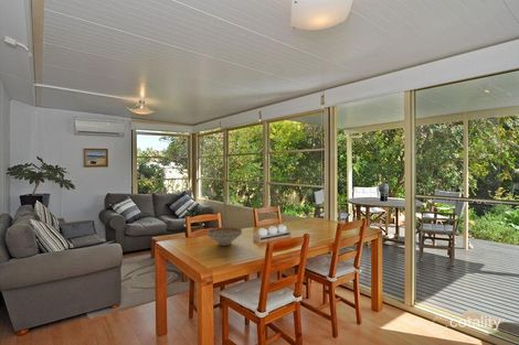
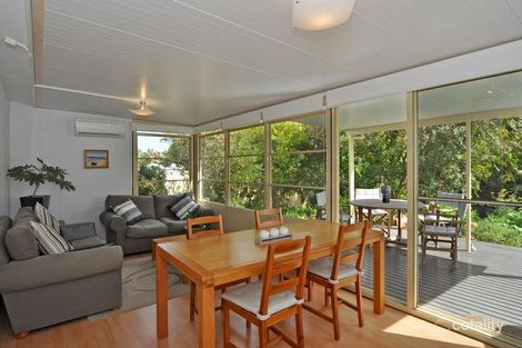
- decorative bowl (224, 236)
